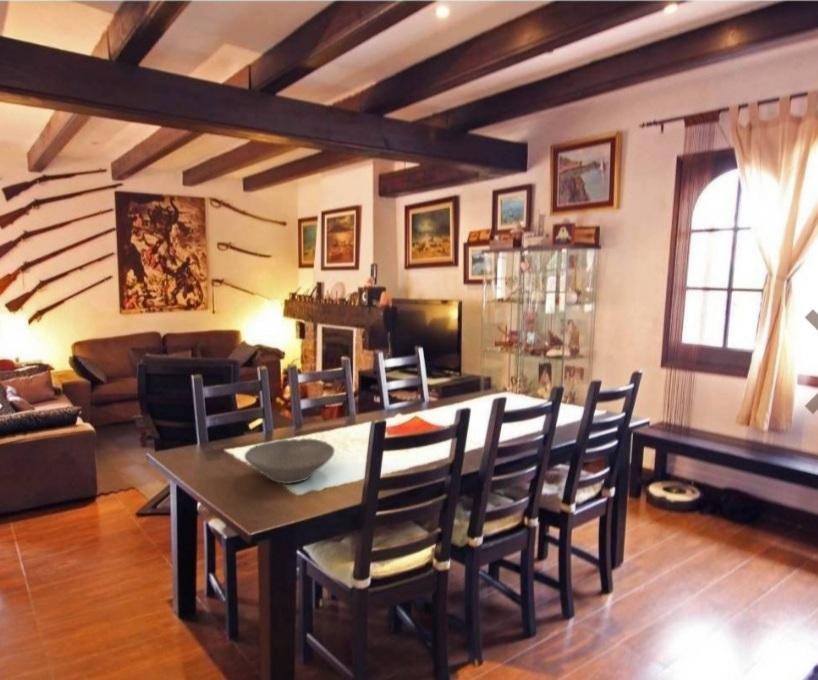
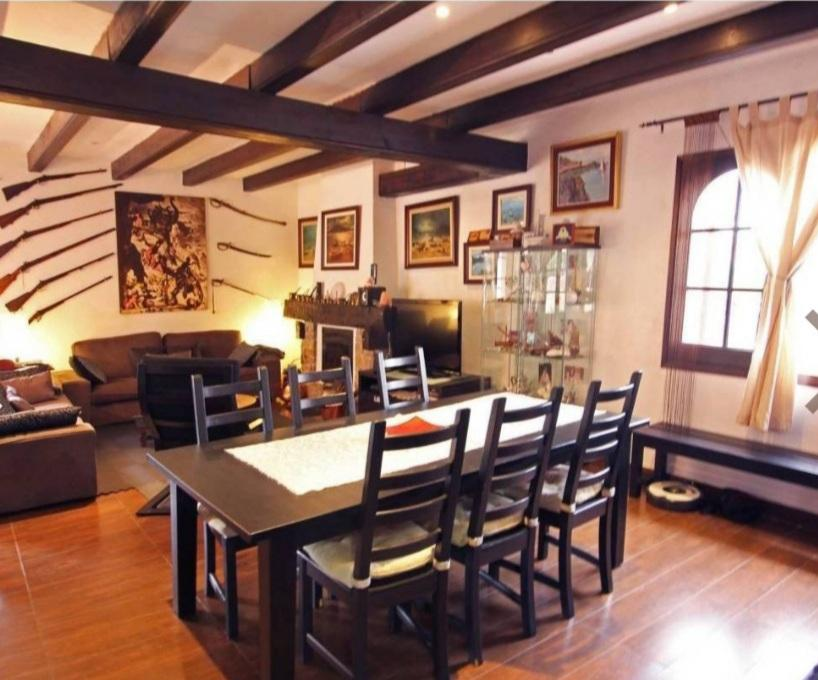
- bowl (290, 463)
